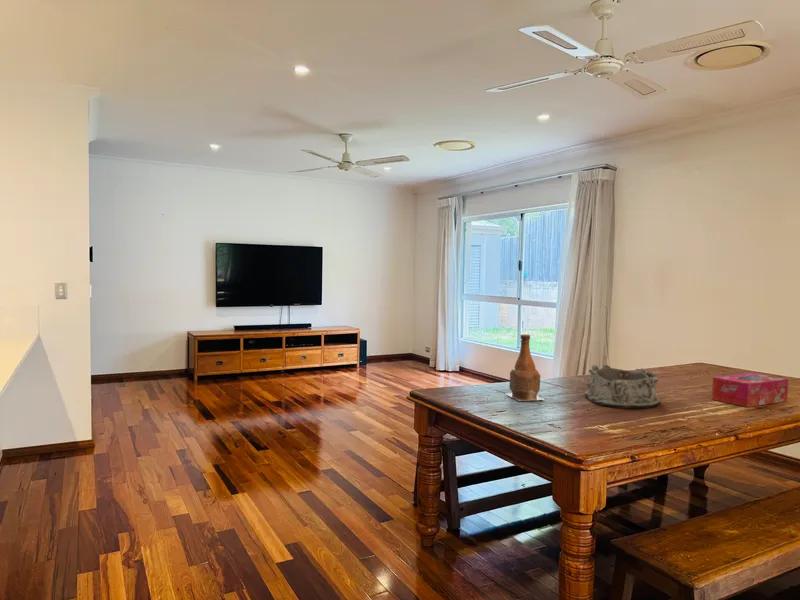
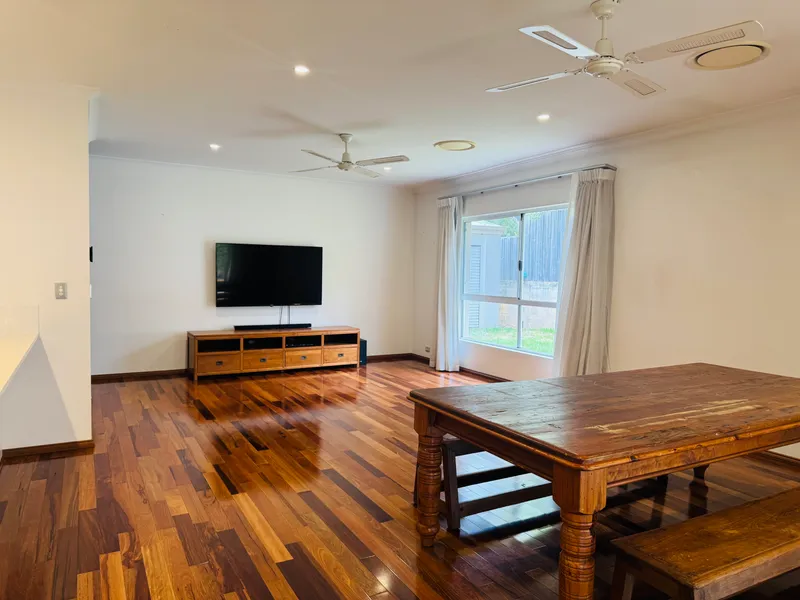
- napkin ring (621, 384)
- tissue box (749, 389)
- bottle (525, 365)
